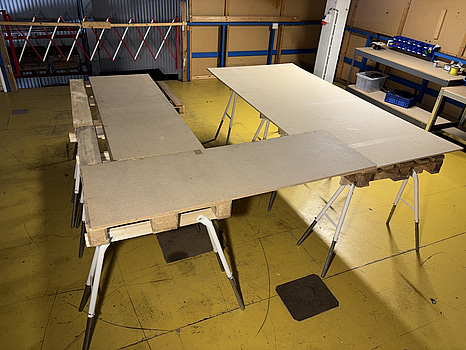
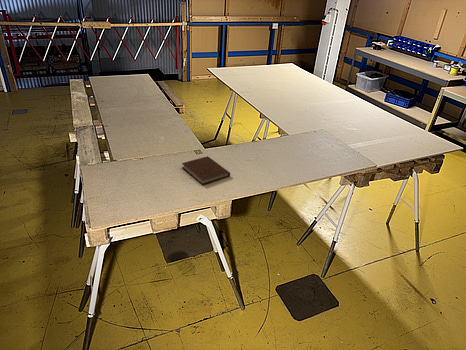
+ notebook (205, 169)
